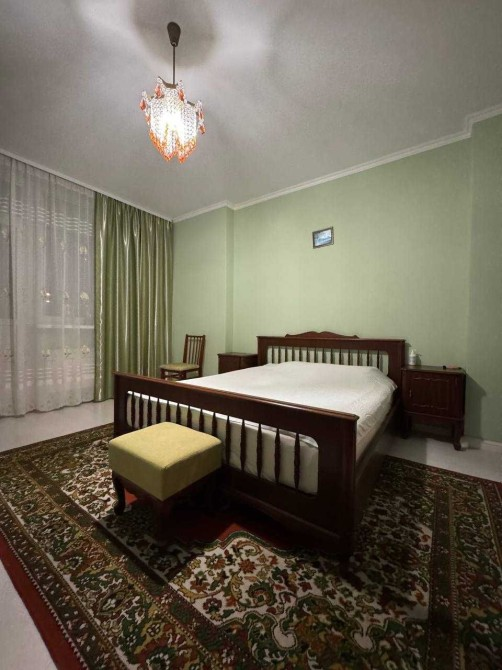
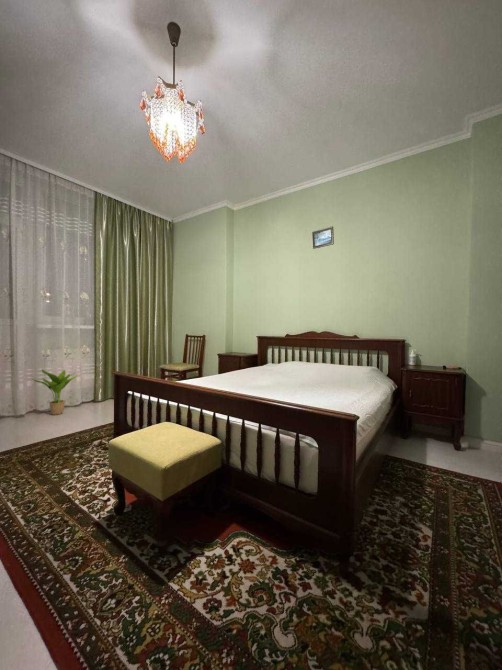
+ potted plant (59, 390)
